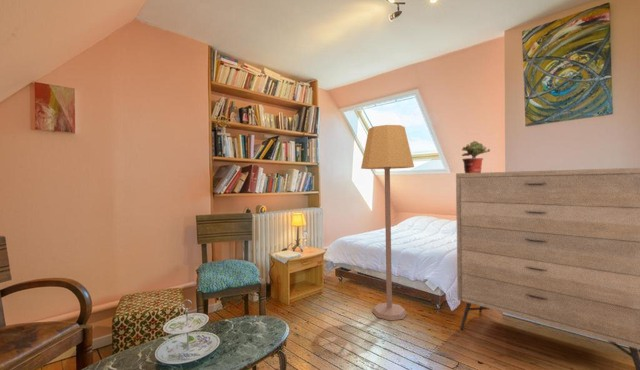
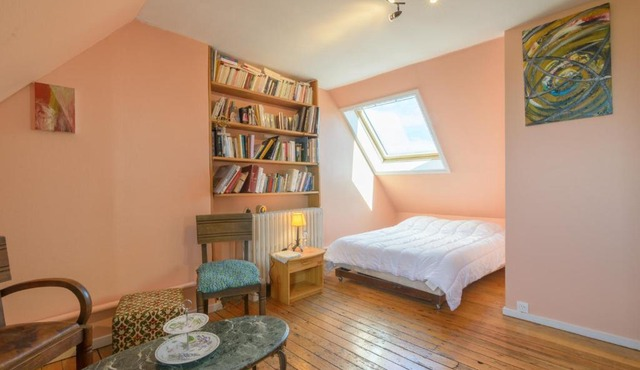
- dresser (542, 257)
- potted plant (475, 156)
- lamp (388, 220)
